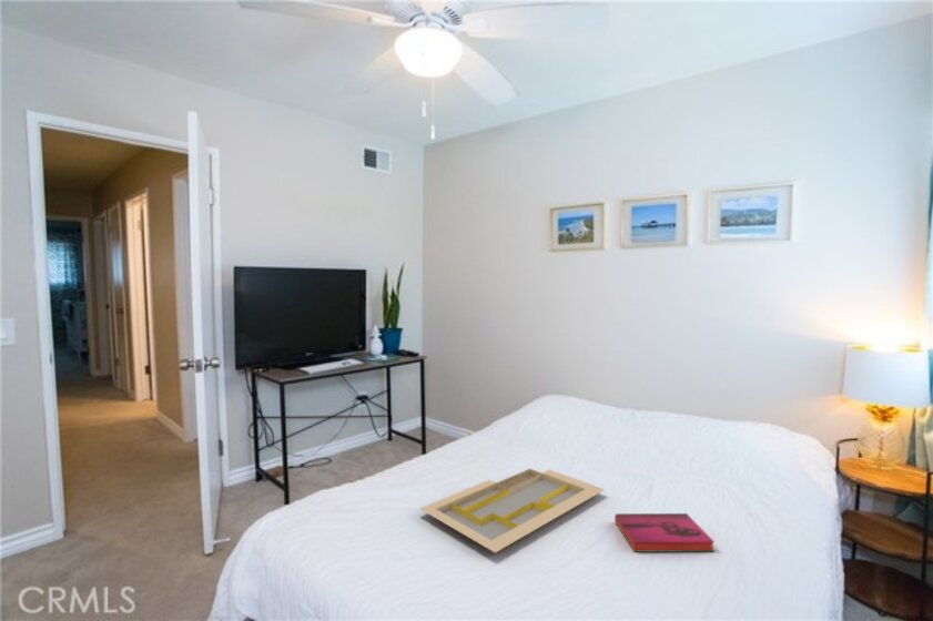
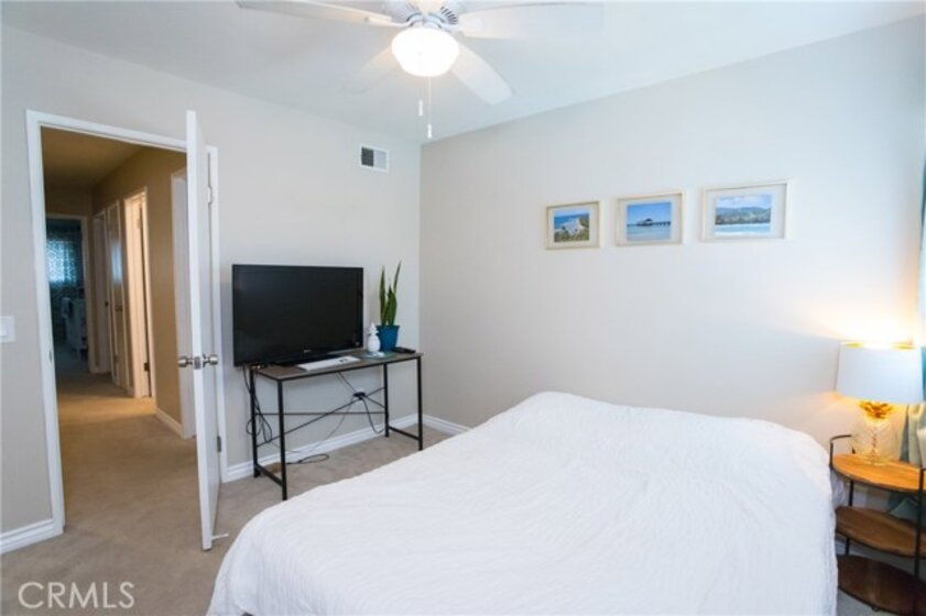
- hardback book (661, 531)
- serving tray (516, 501)
